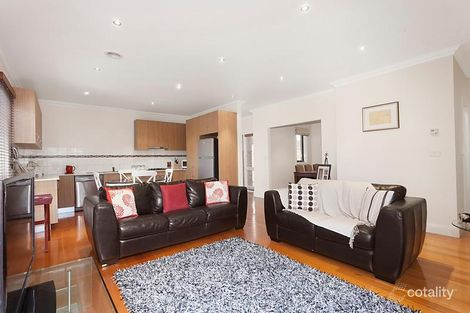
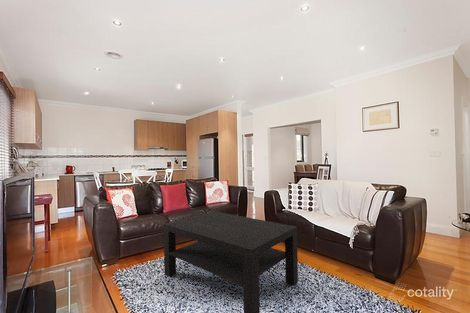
+ coffee table (227, 251)
